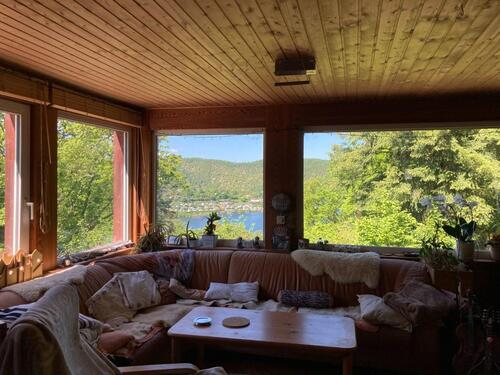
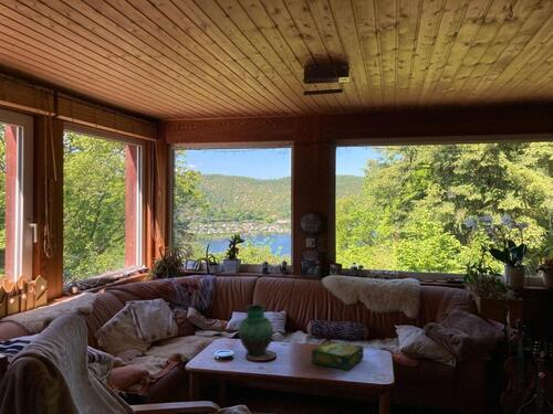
+ vase (255, 329)
+ board game (337, 353)
